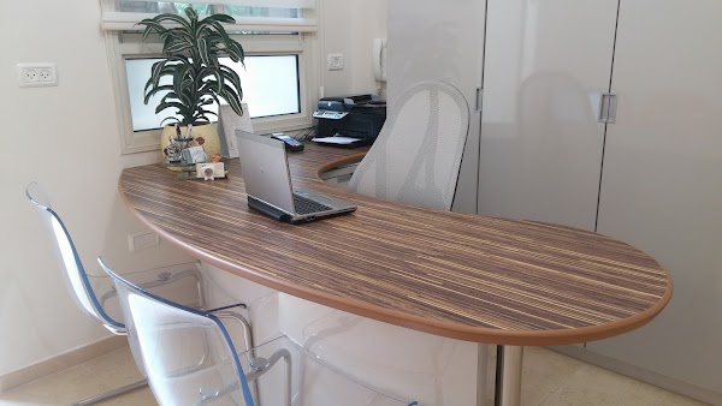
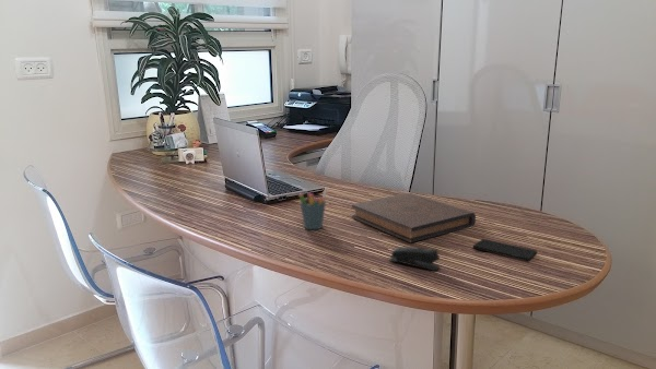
+ book (411, 214)
+ pen holder (313, 207)
+ stapler (413, 254)
+ smartphone (504, 249)
